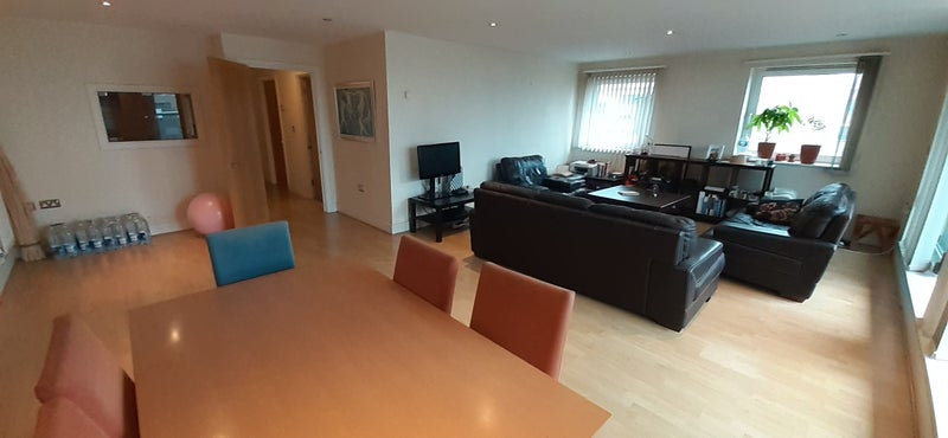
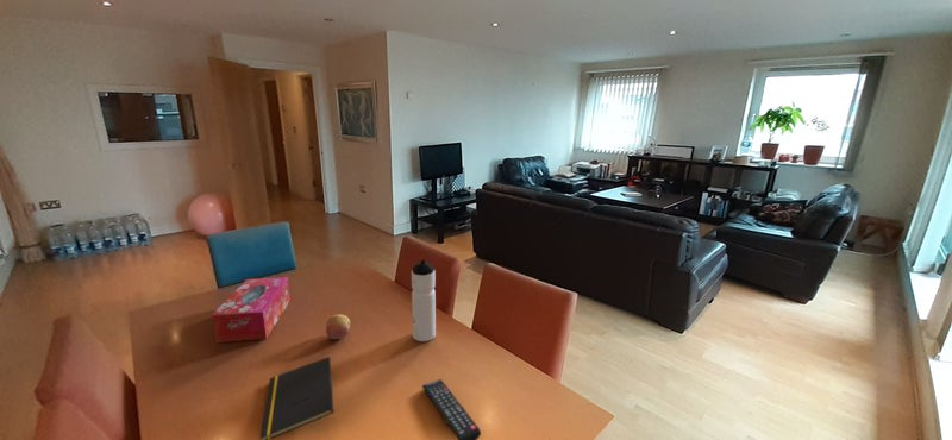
+ tissue box (255, 306)
+ water bottle (424, 298)
+ fruit (337, 326)
+ remote control (449, 408)
+ notepad (299, 394)
